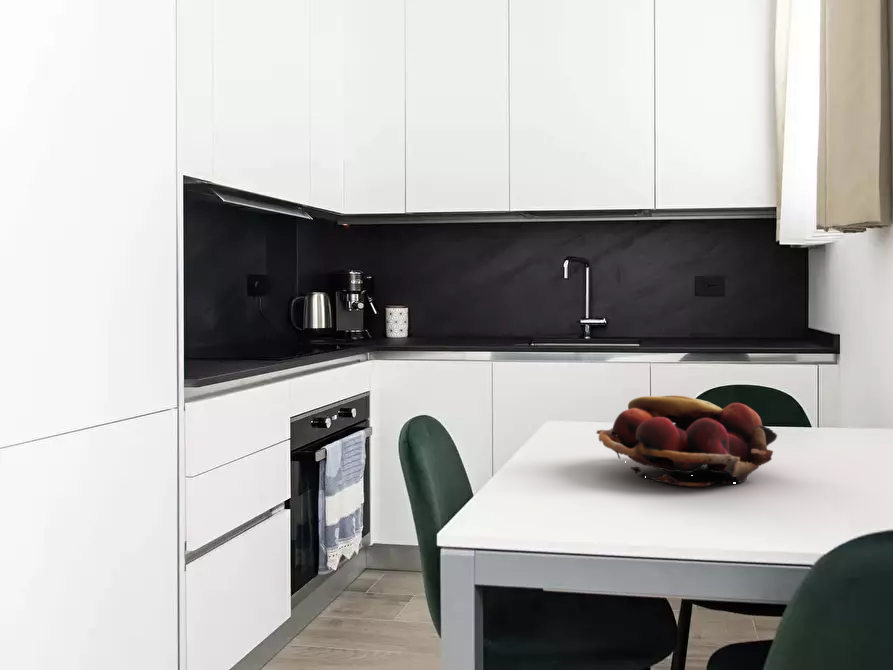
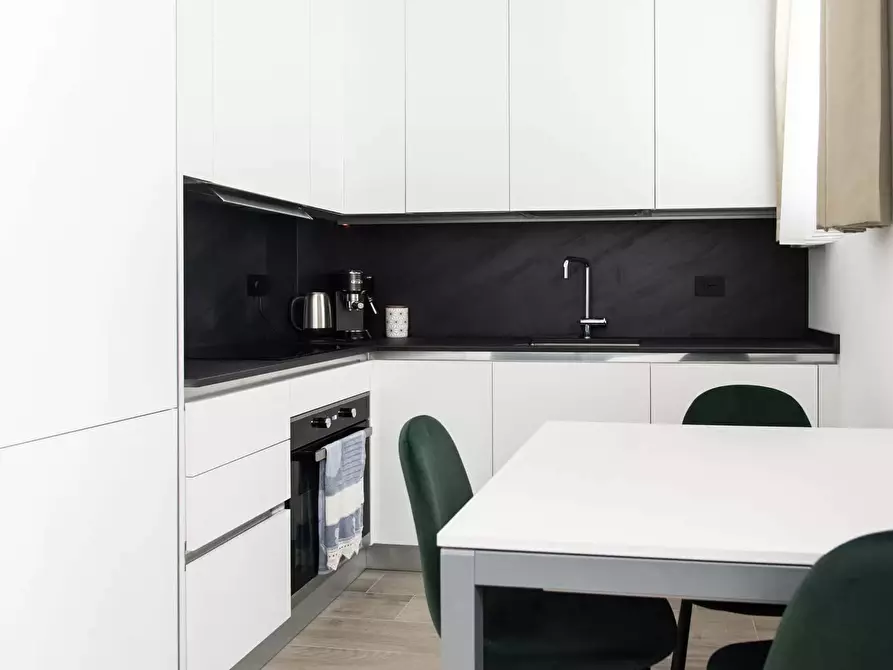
- fruit basket (685, 435)
